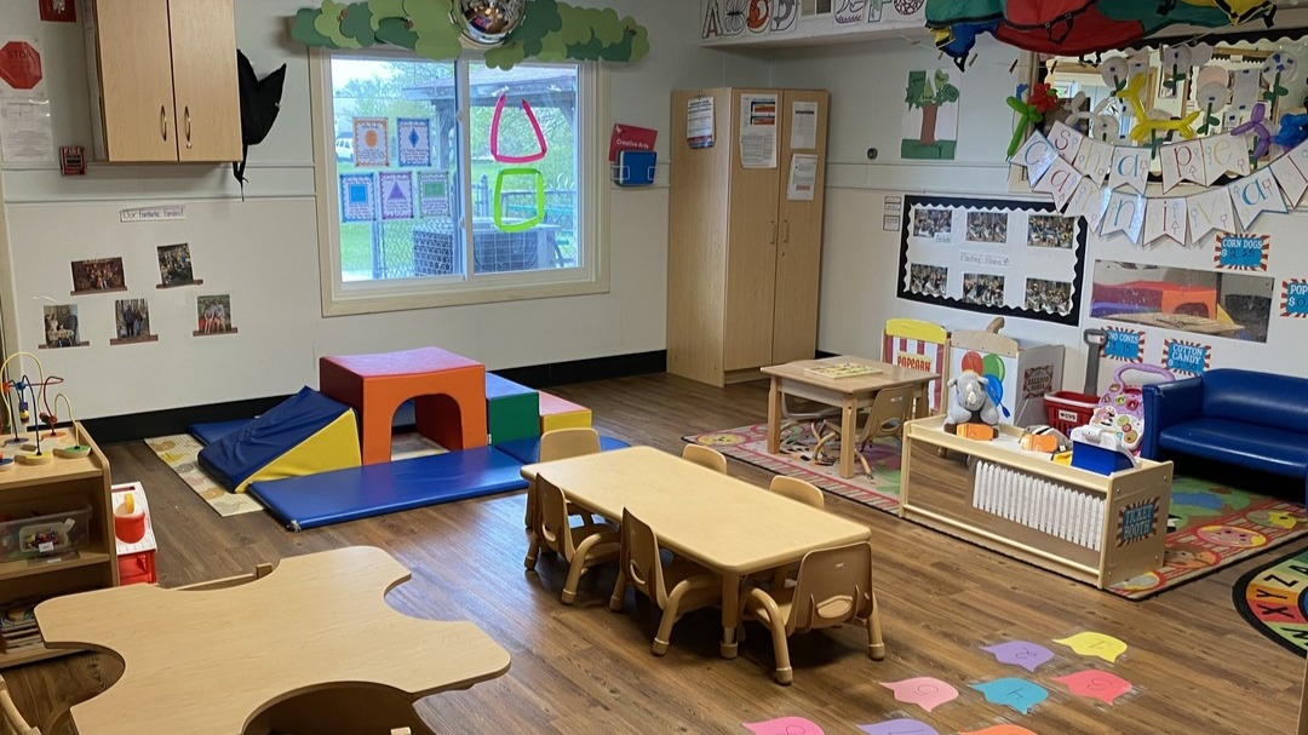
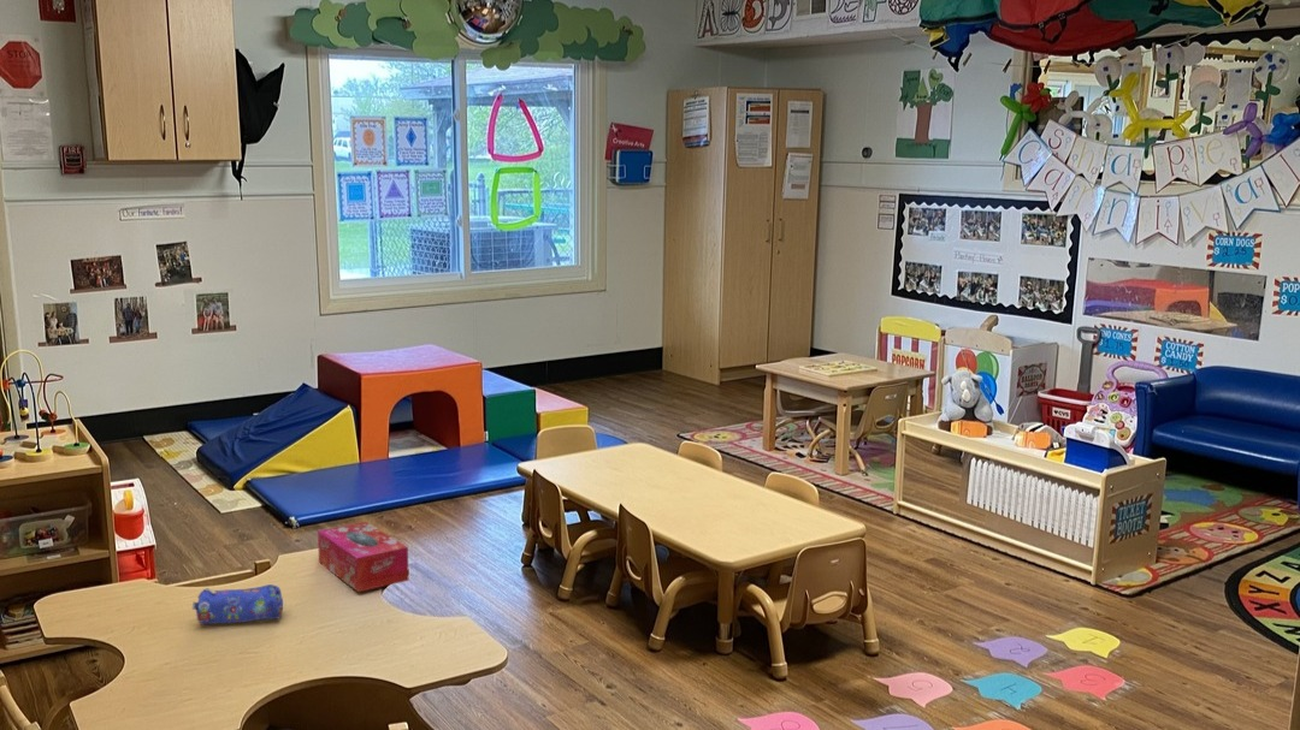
+ tissue box (362, 554)
+ pencil case (238, 603)
